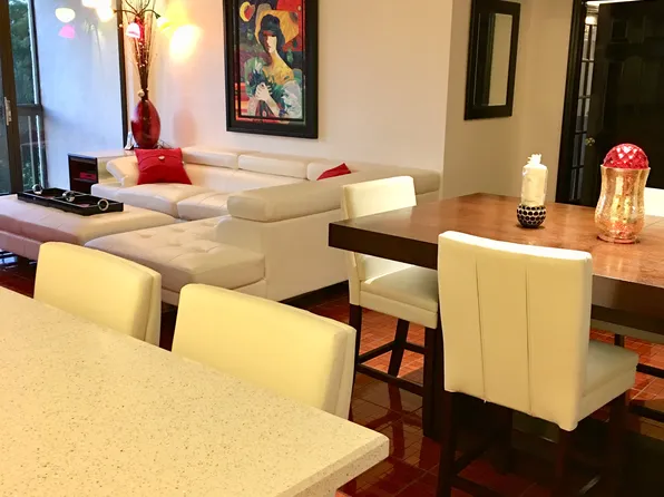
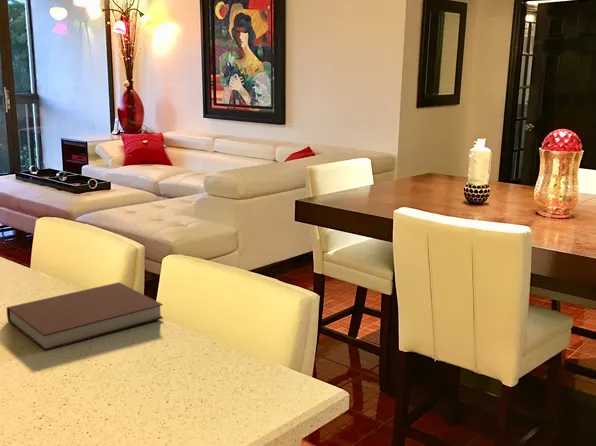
+ notebook (86, 312)
